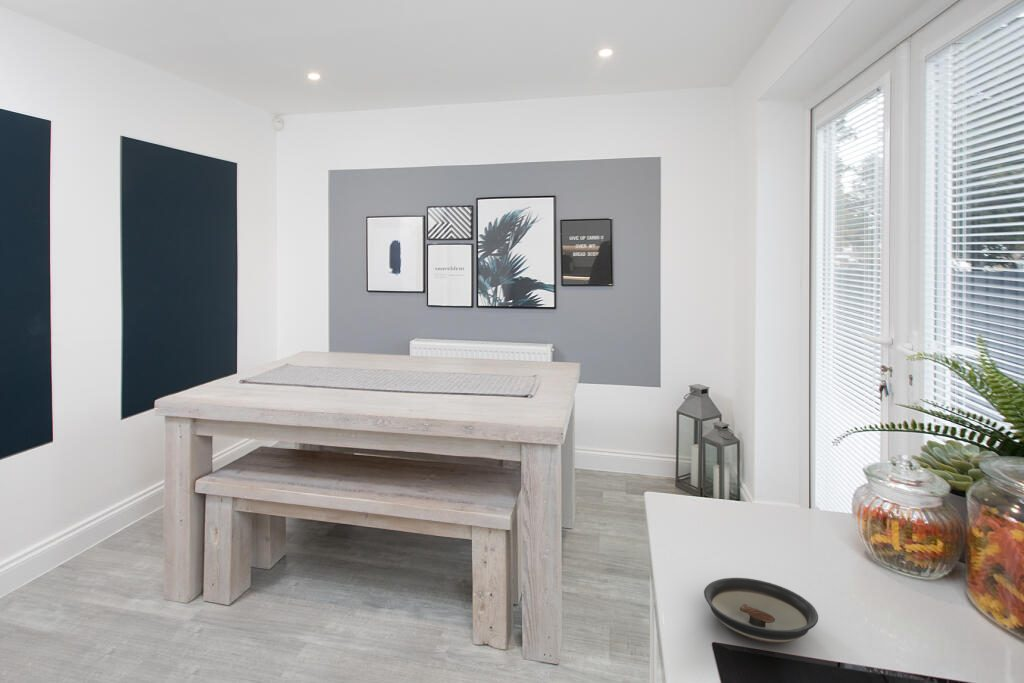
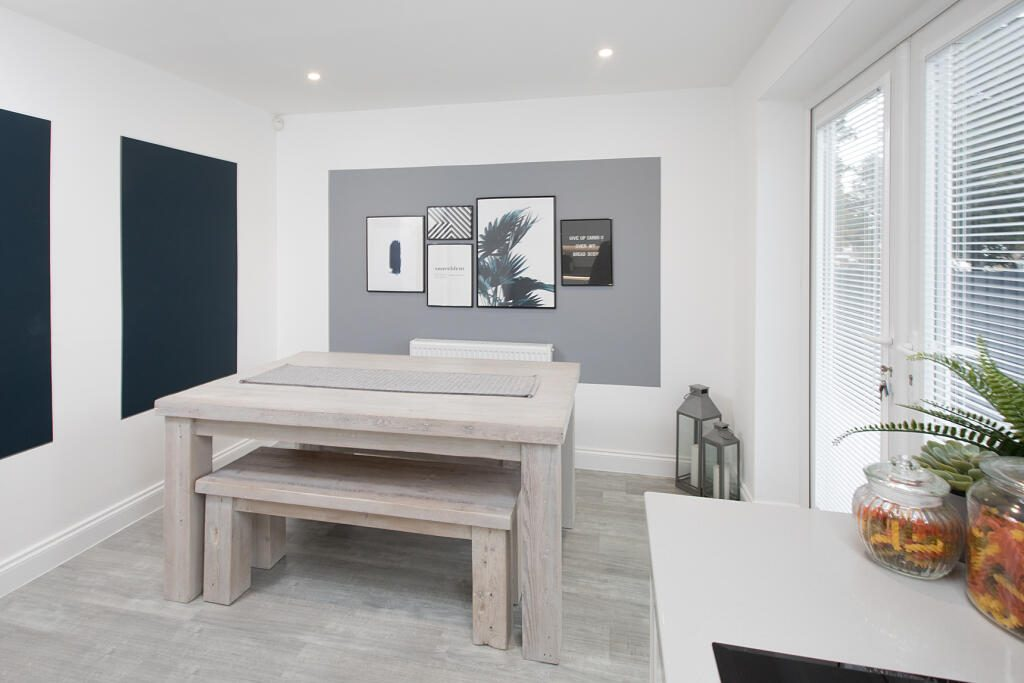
- saucer (758, 614)
